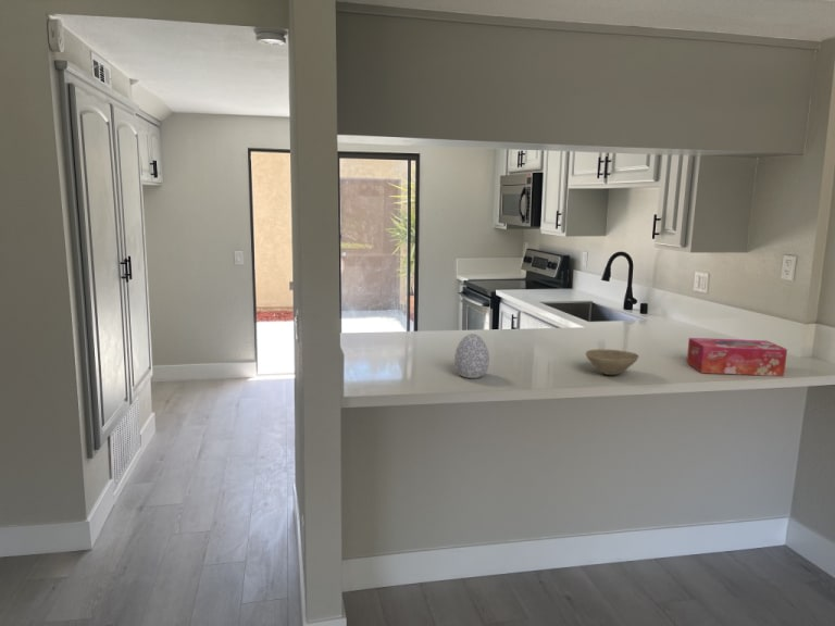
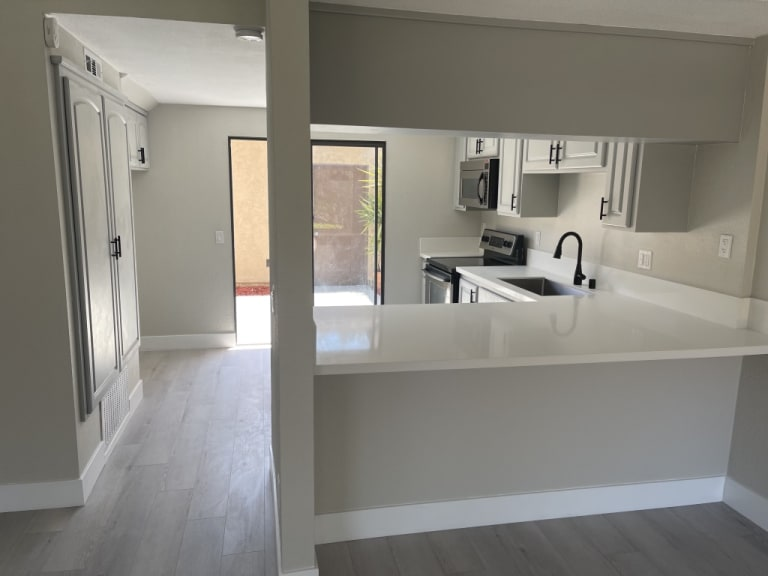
- decorative egg (472, 354)
- tissue box (734, 355)
- bowl (611, 363)
